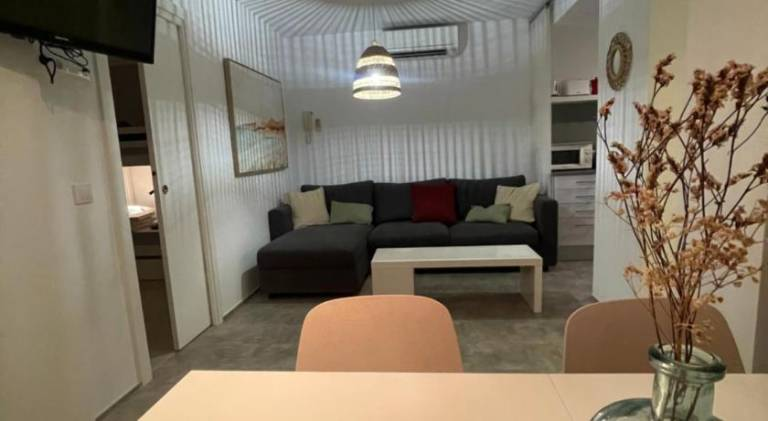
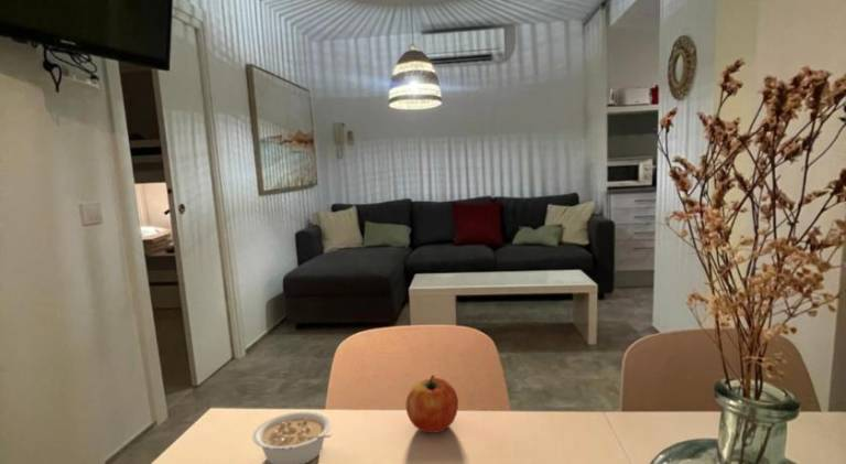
+ legume (296, 438)
+ fruit (432, 402)
